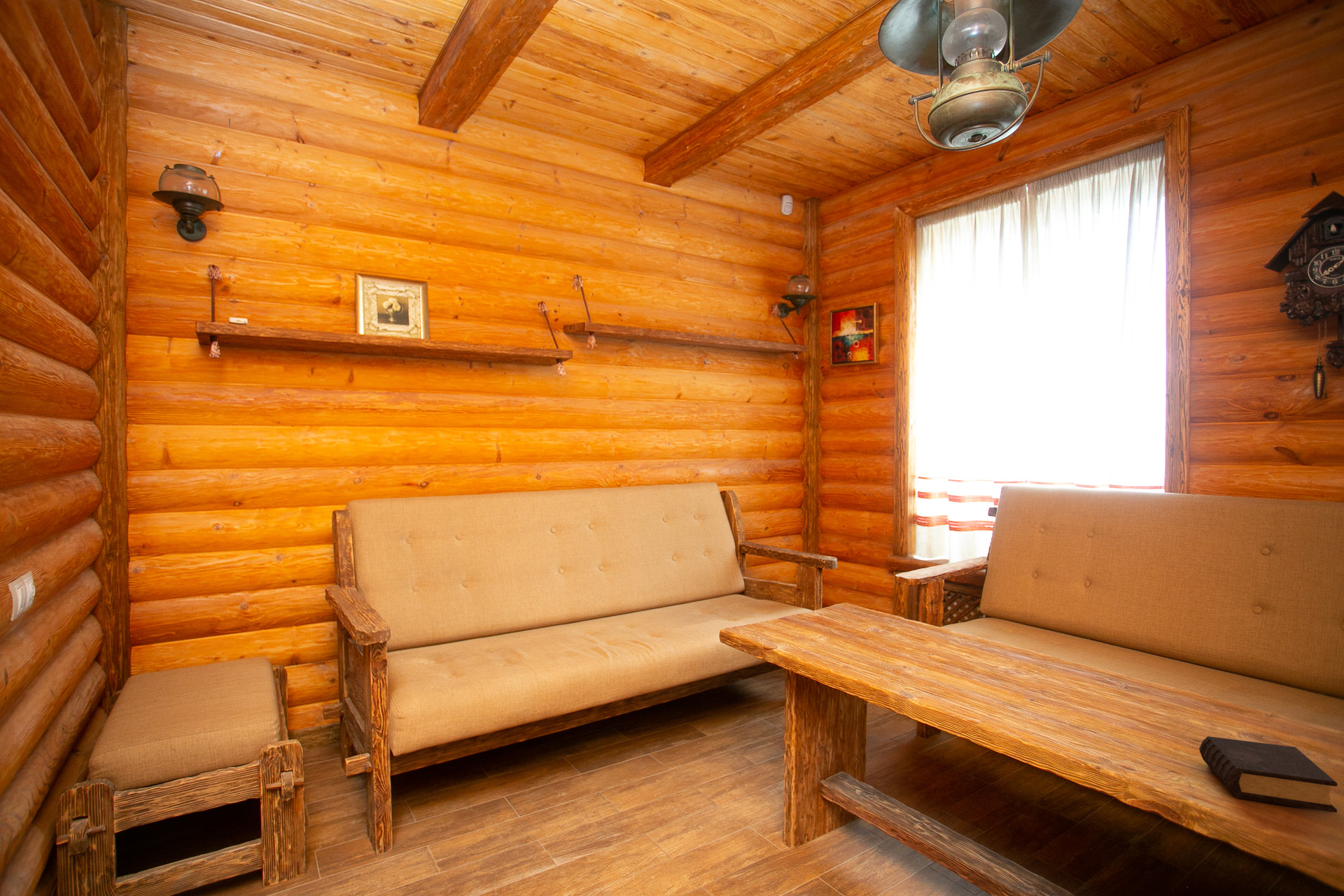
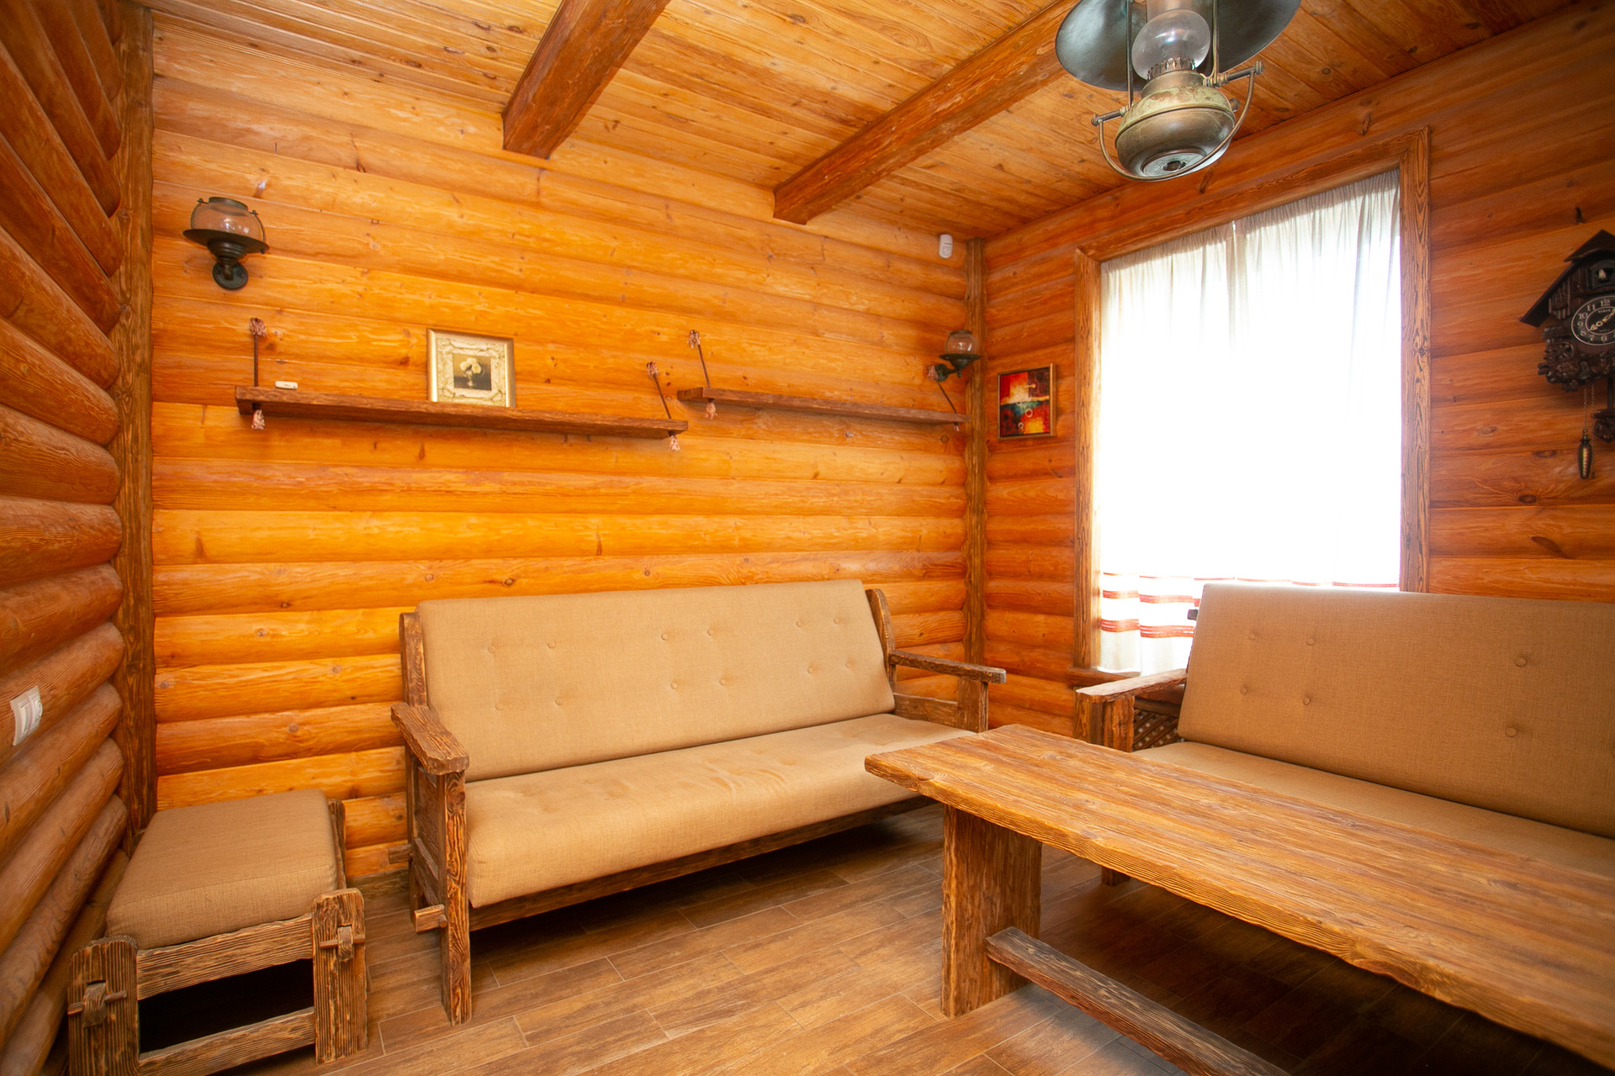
- book (1261, 771)
